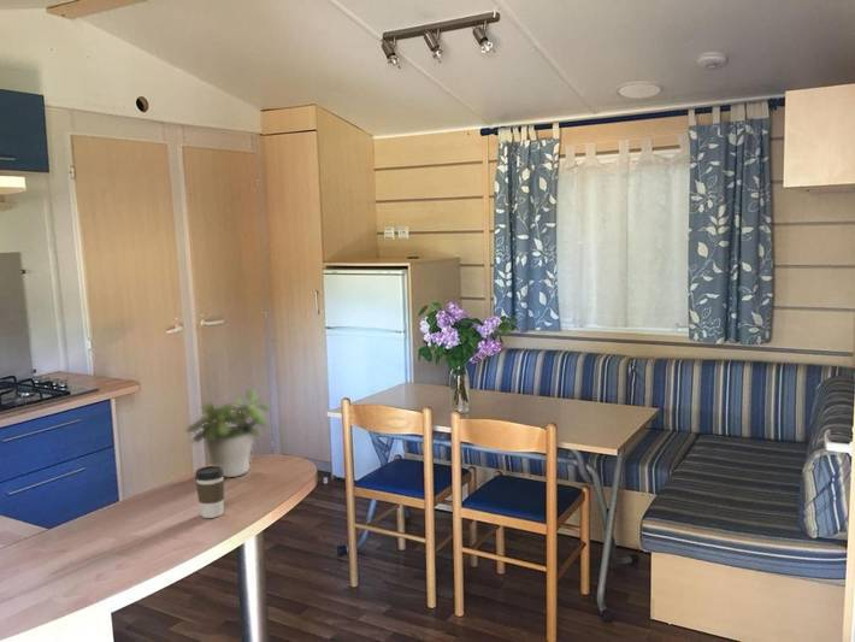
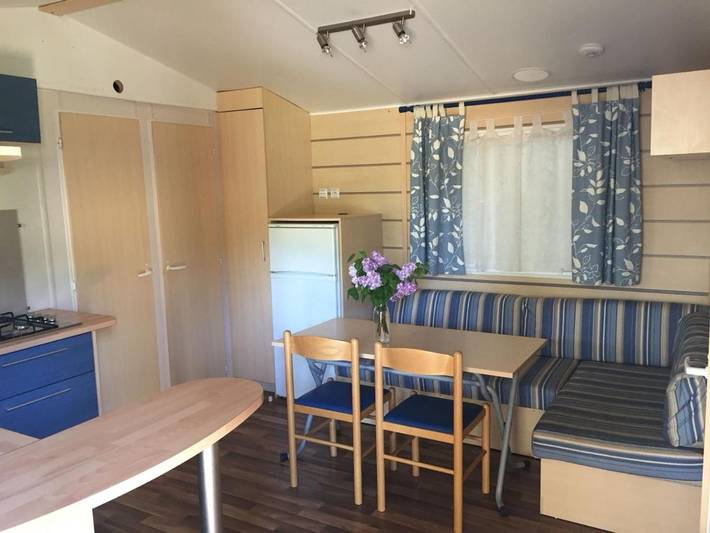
- potted plant (232, 435)
- coffee cup (211, 491)
